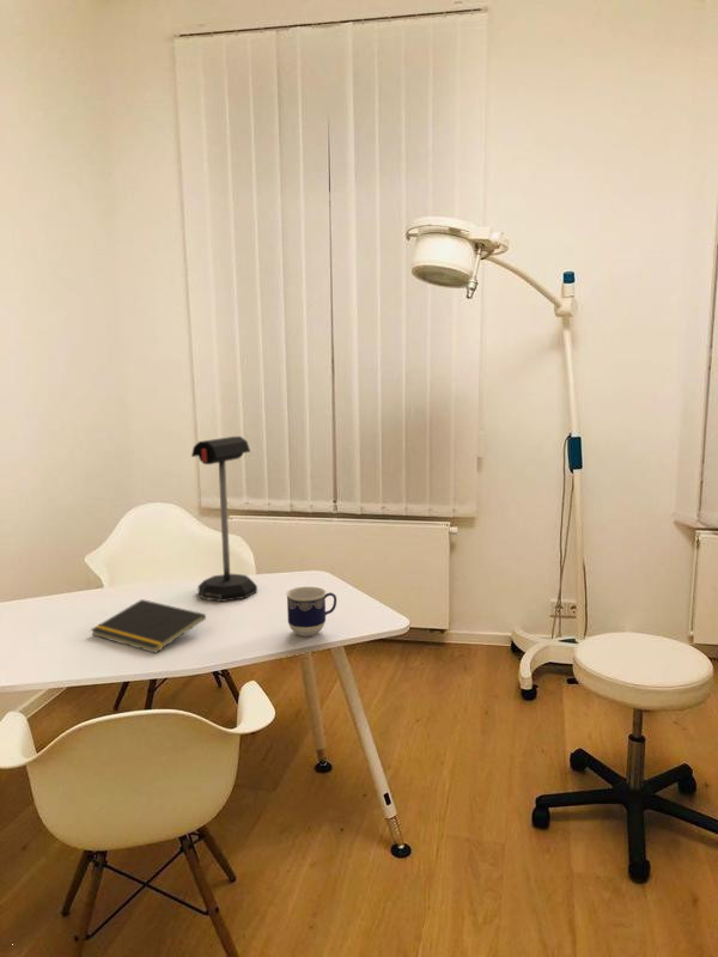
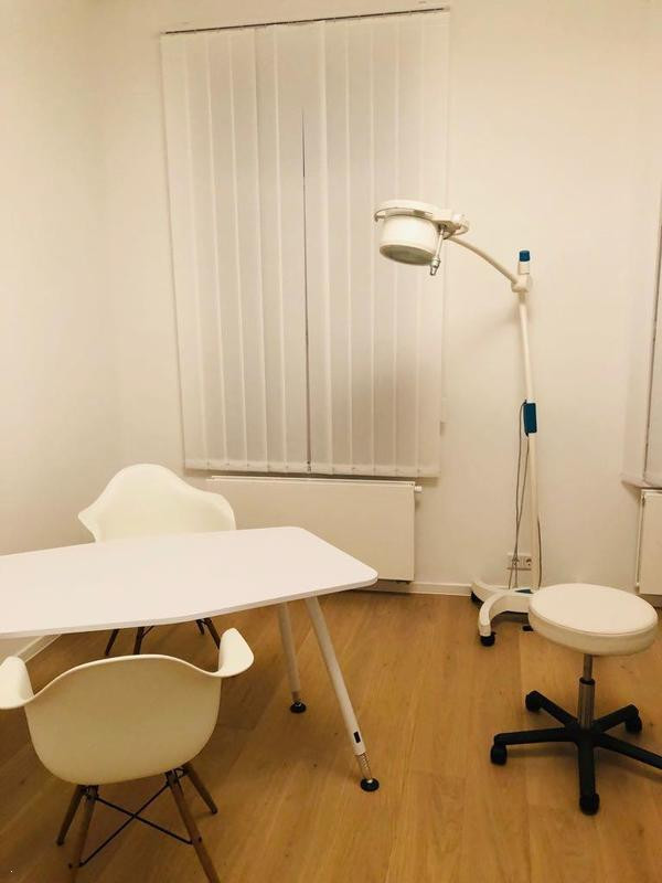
- mailbox (224, 516)
- notepad (147, 623)
- cup (312, 611)
